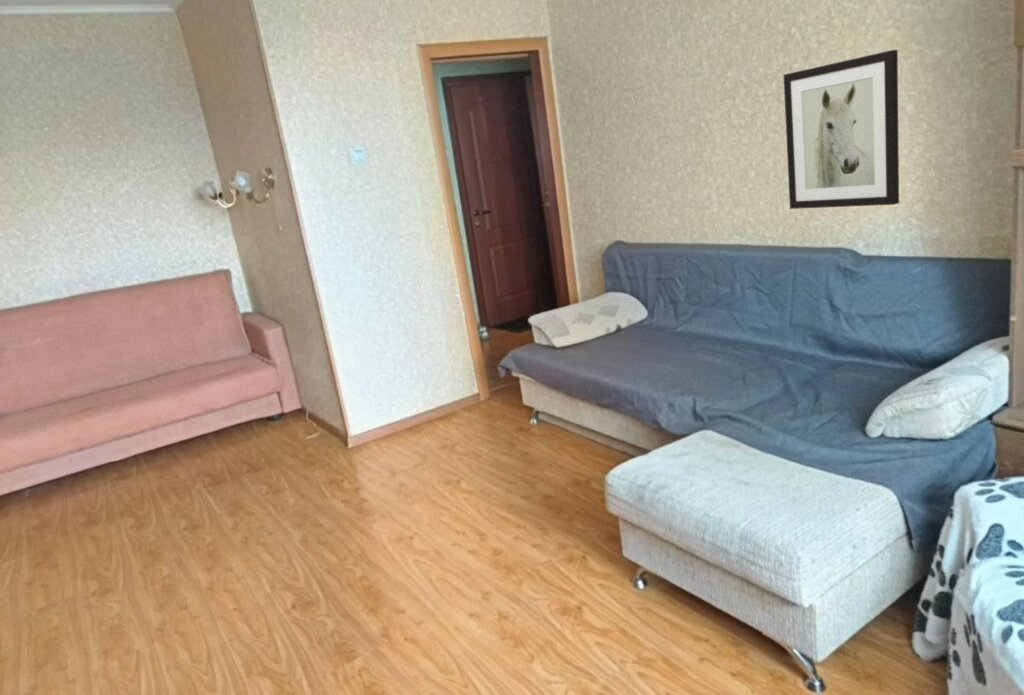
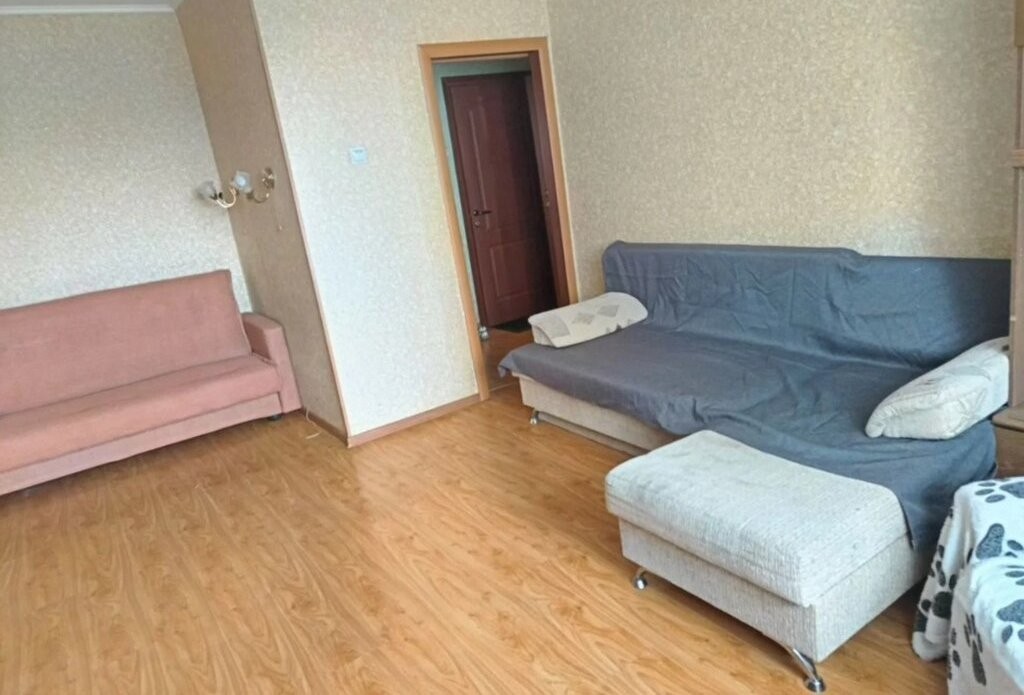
- wall art (838, 136)
